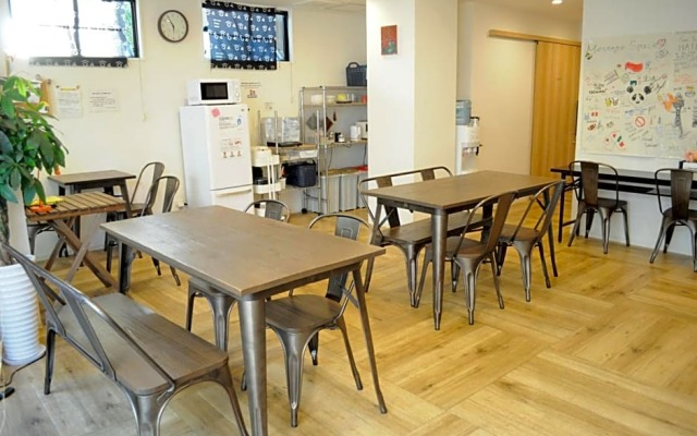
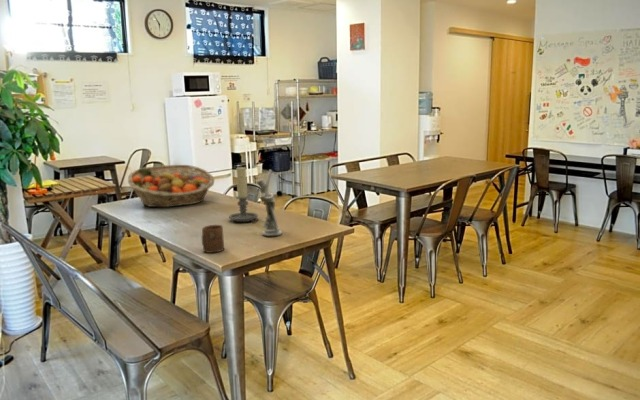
+ cup (212, 238)
+ fruit basket (172, 185)
+ candle holder (244, 193)
+ utensil holder (270, 202)
